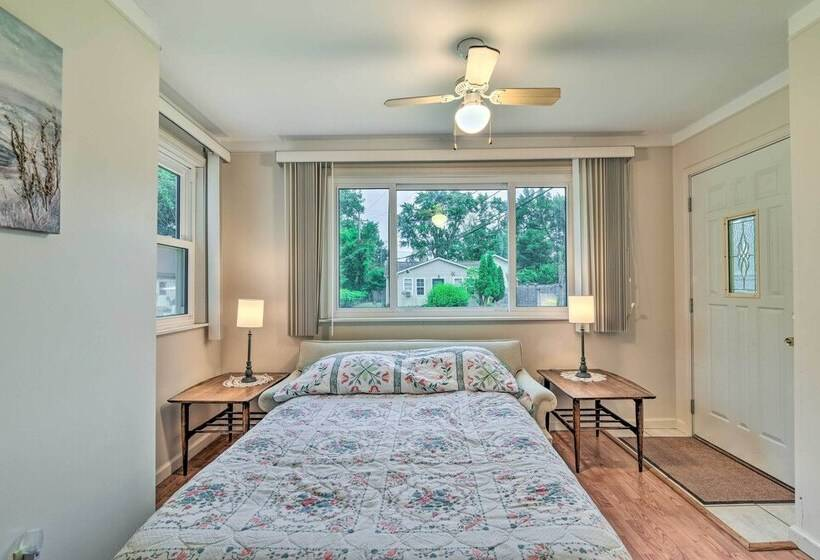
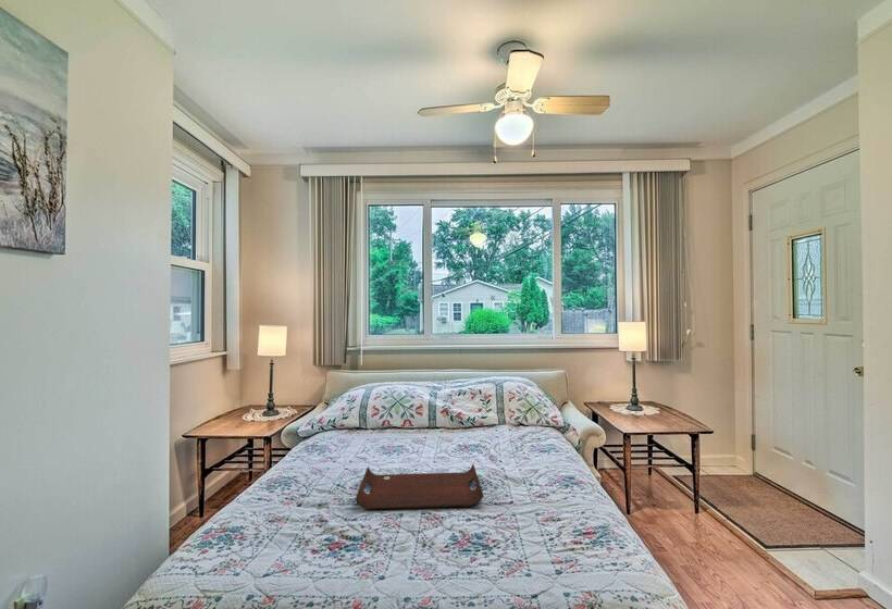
+ serving tray (420, 484)
